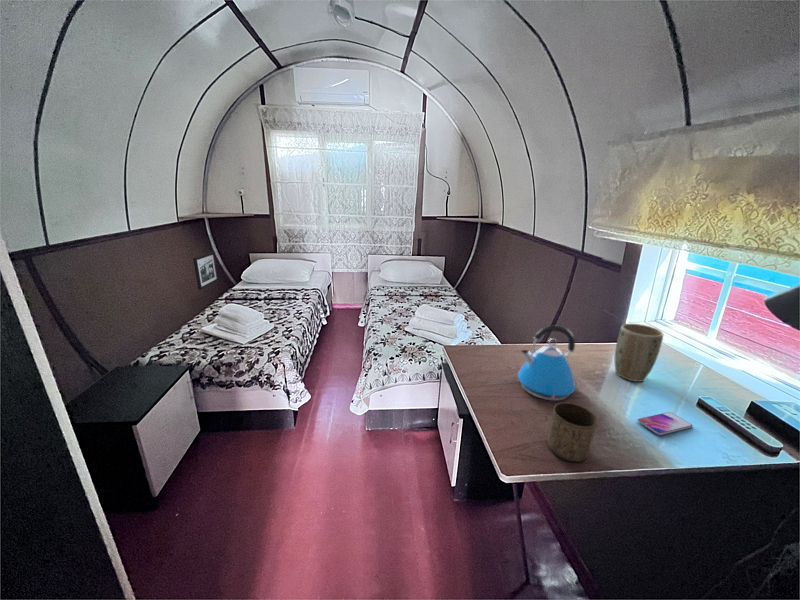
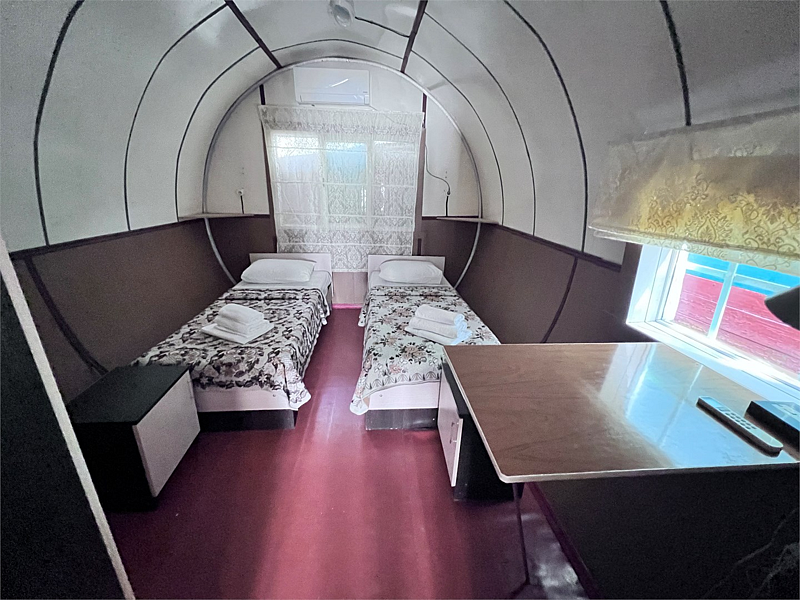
- smartphone (664, 423)
- kettle (551, 357)
- plant pot (635, 353)
- picture frame (206, 270)
- cup (571, 431)
